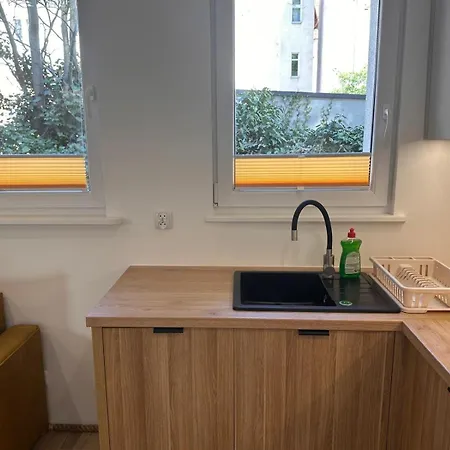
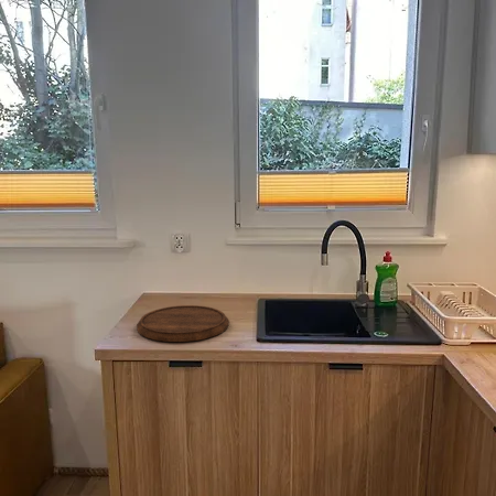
+ cutting board (183, 321)
